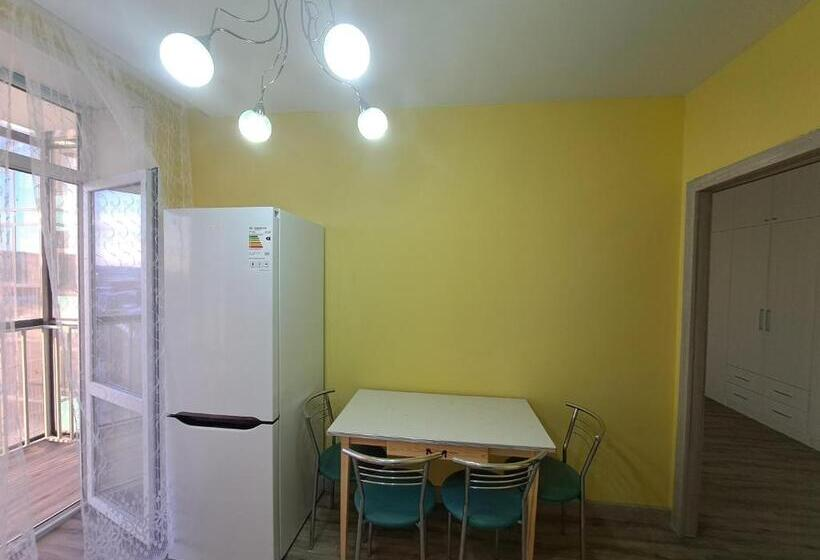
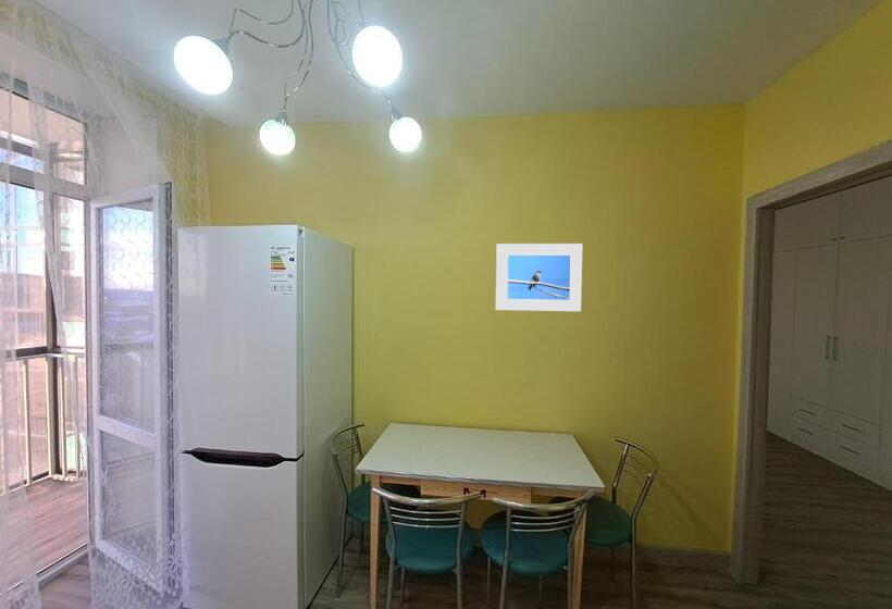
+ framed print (537, 277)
